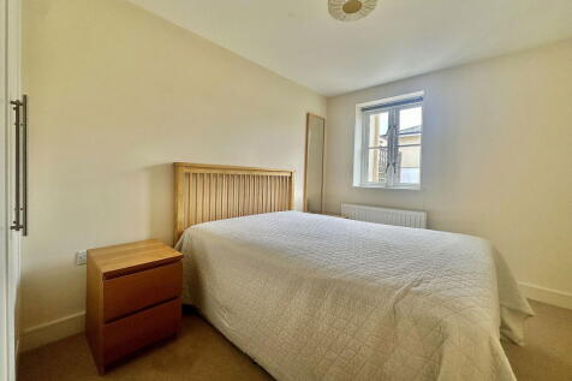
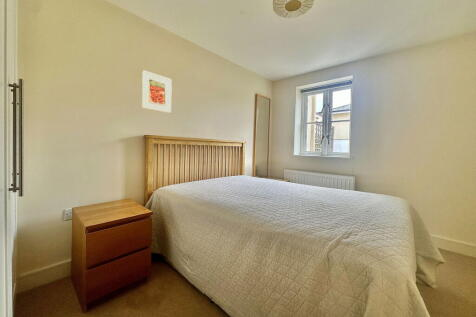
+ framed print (157, 92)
